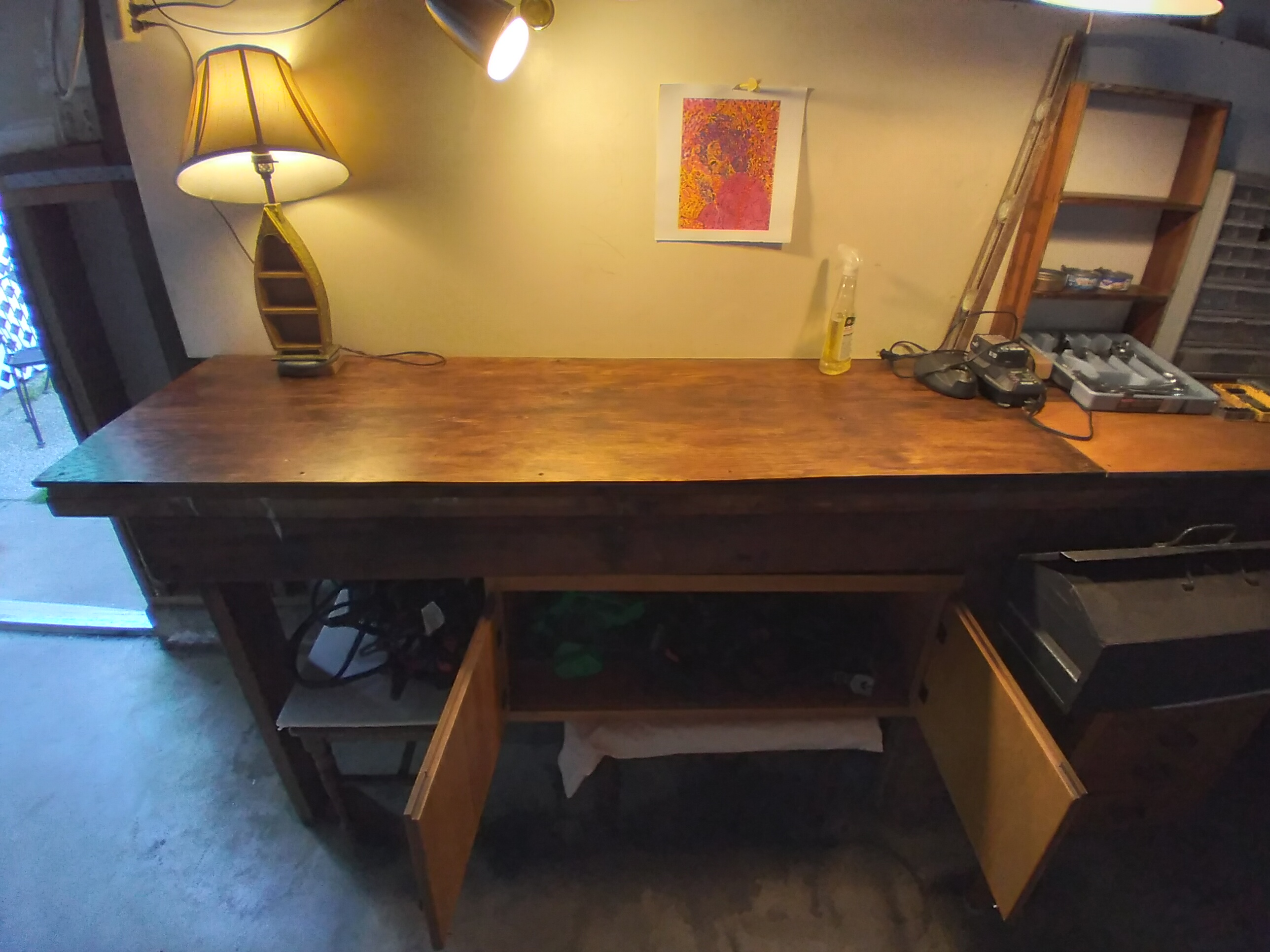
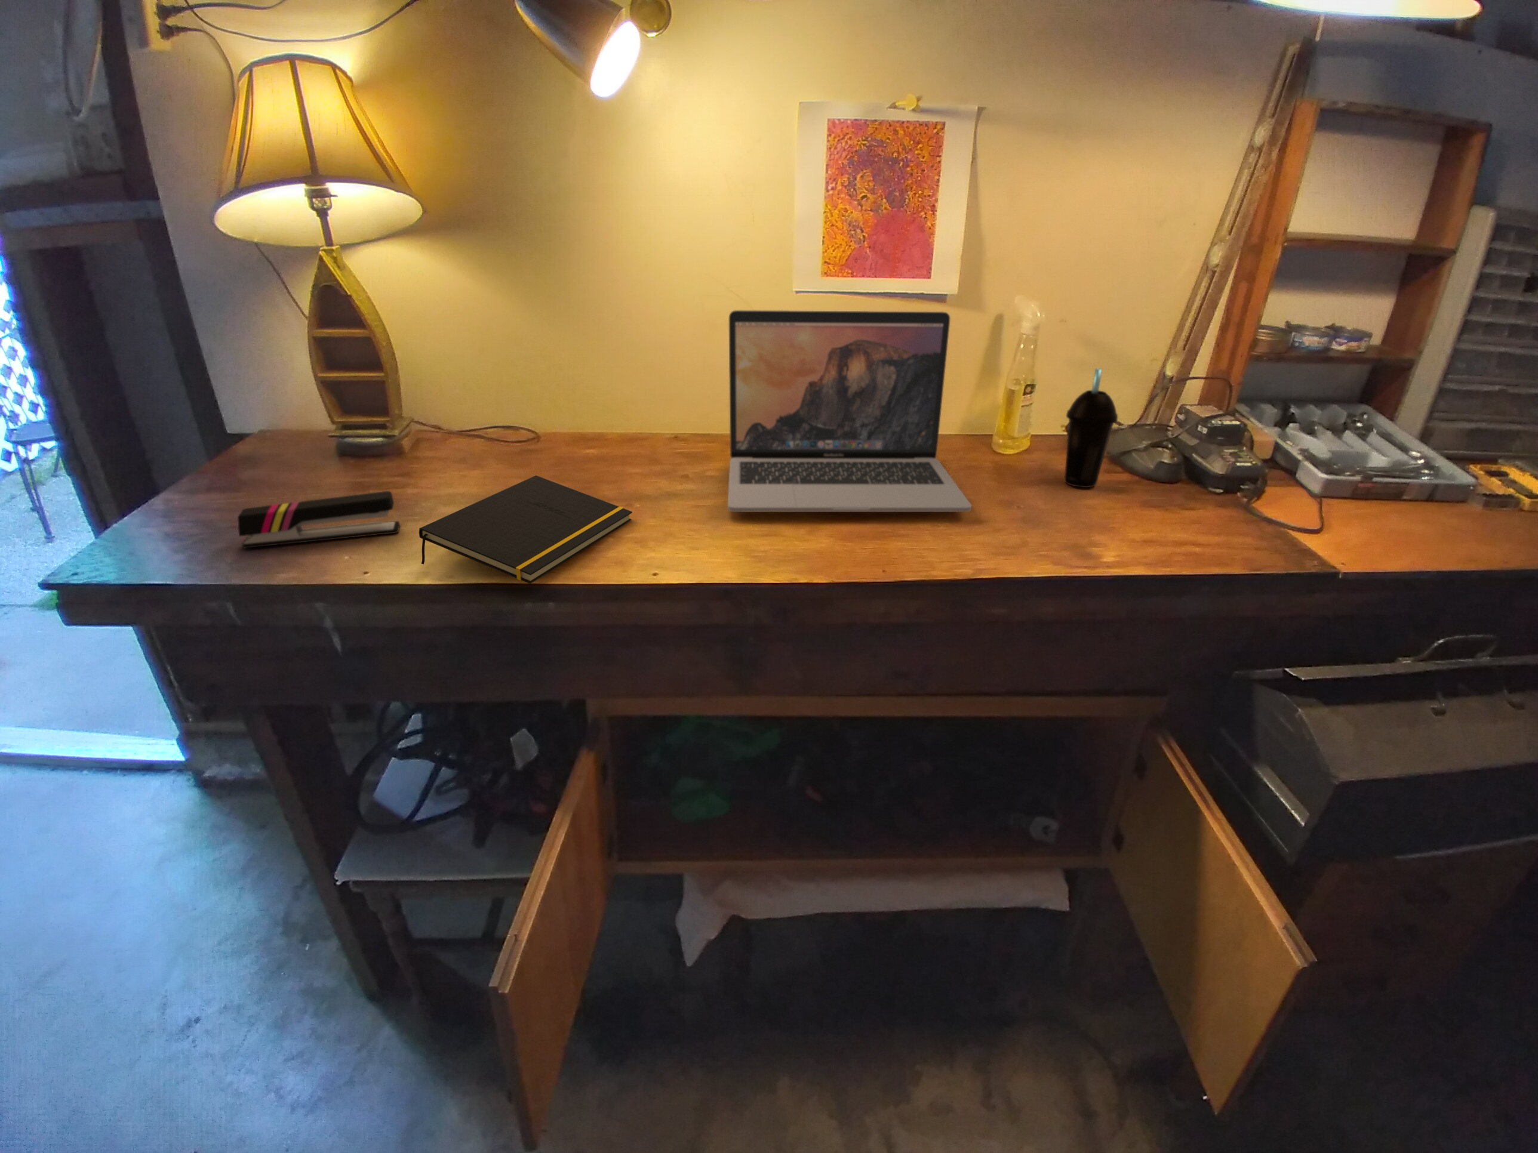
+ stapler (320, 518)
+ laptop (845, 408)
+ notepad (533, 523)
+ cup (1090, 428)
